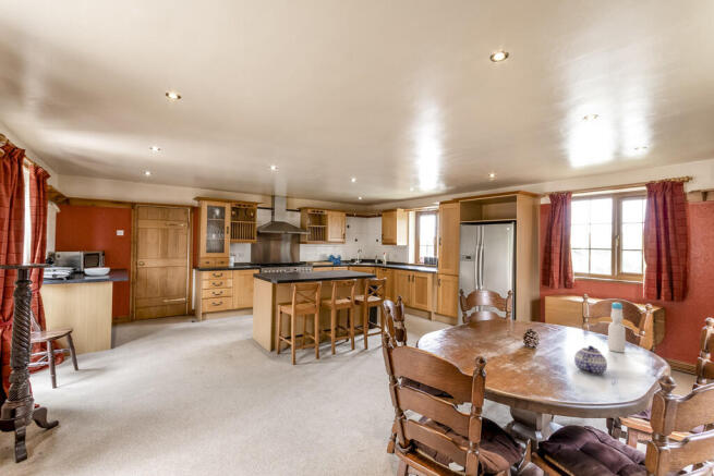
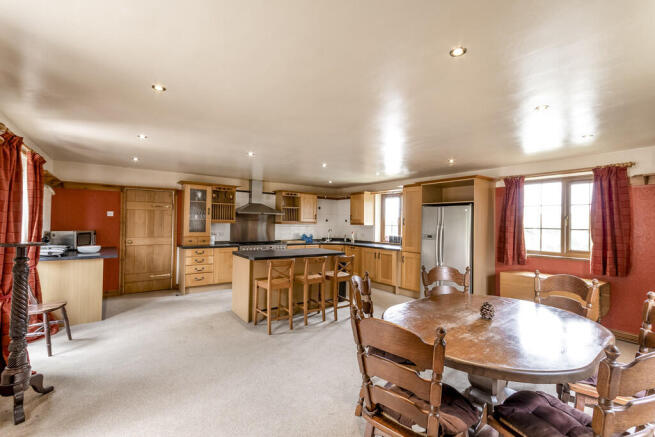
- teapot (590, 358)
- bottle (616, 326)
